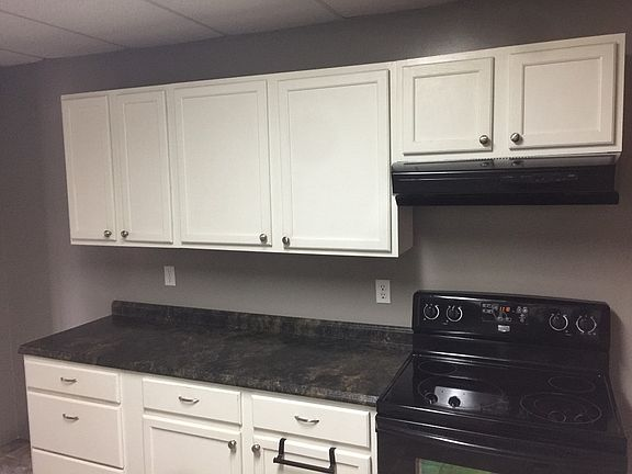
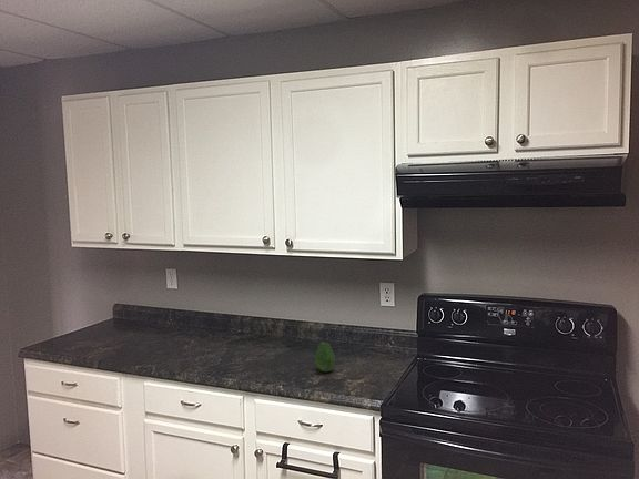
+ fruit (325, 357)
